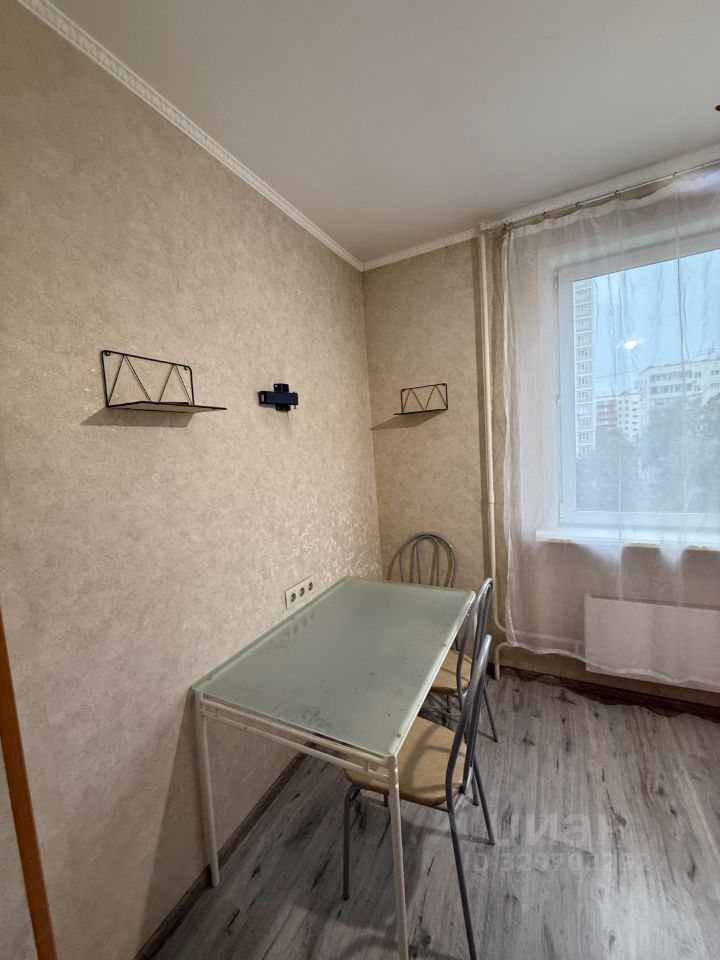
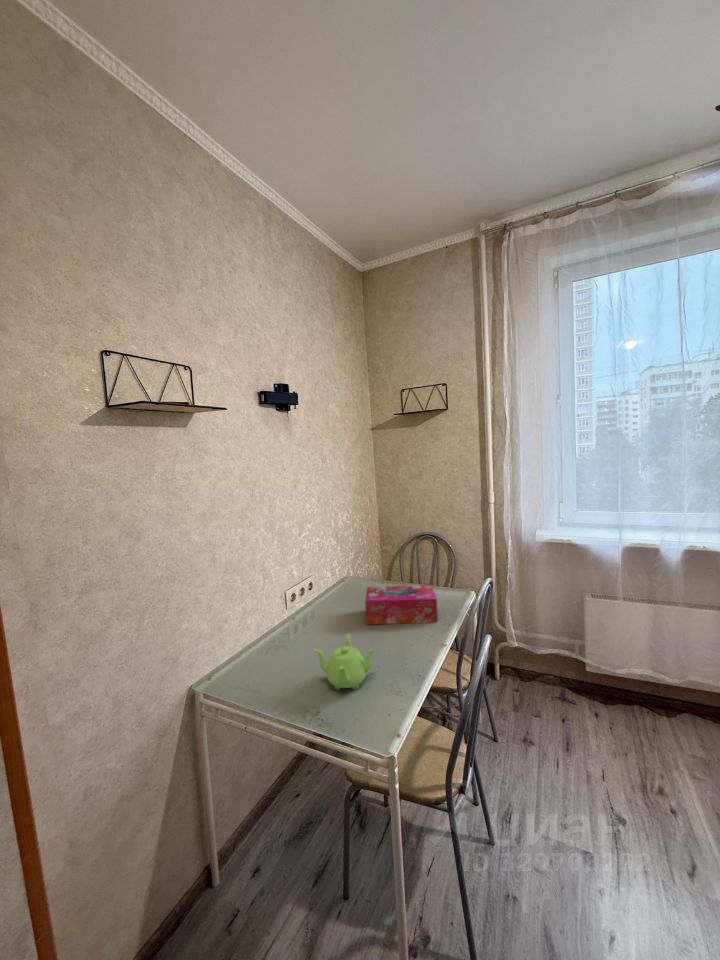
+ tissue box (400, 603)
+ teapot (346, 665)
